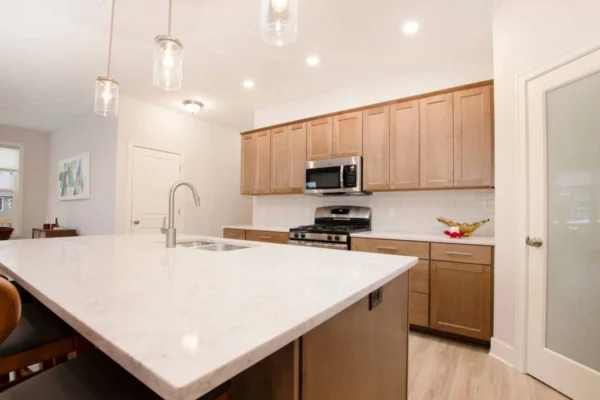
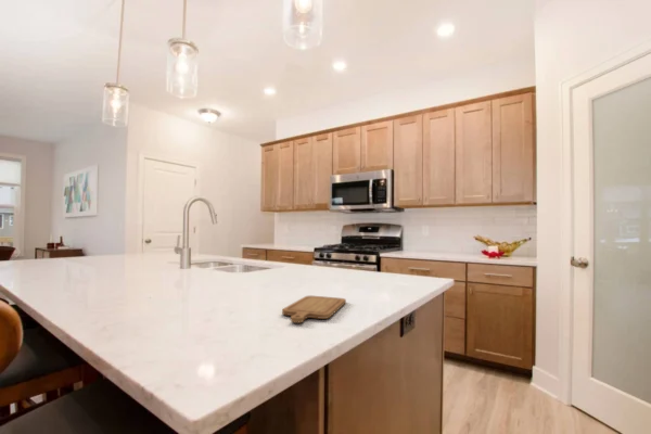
+ chopping board (312, 307)
